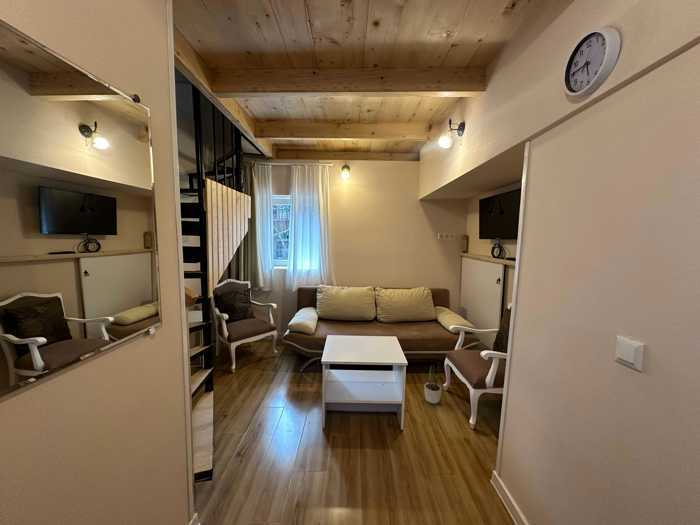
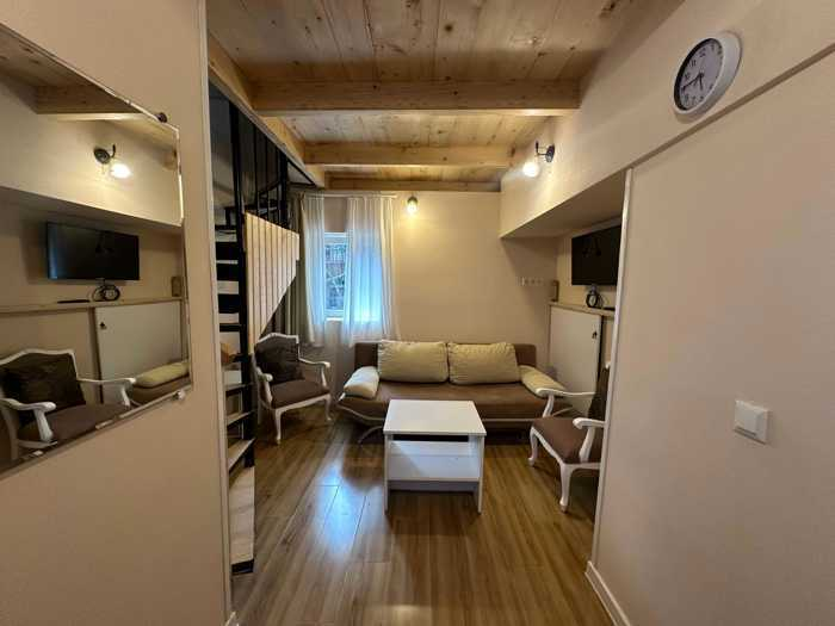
- potted plant (432, 382)
